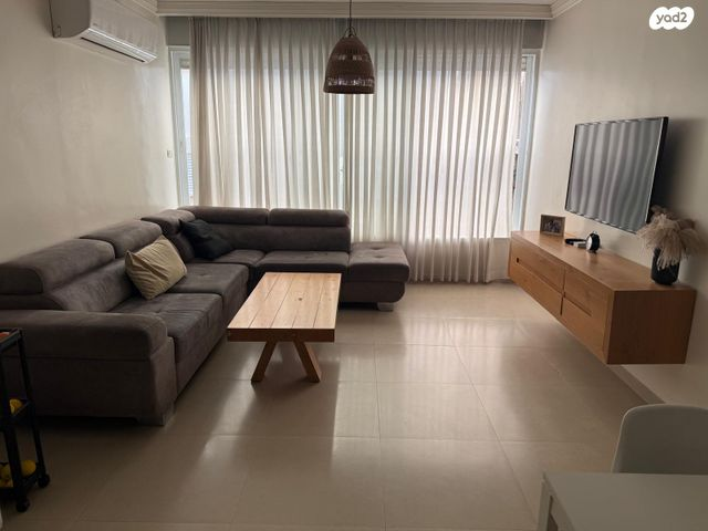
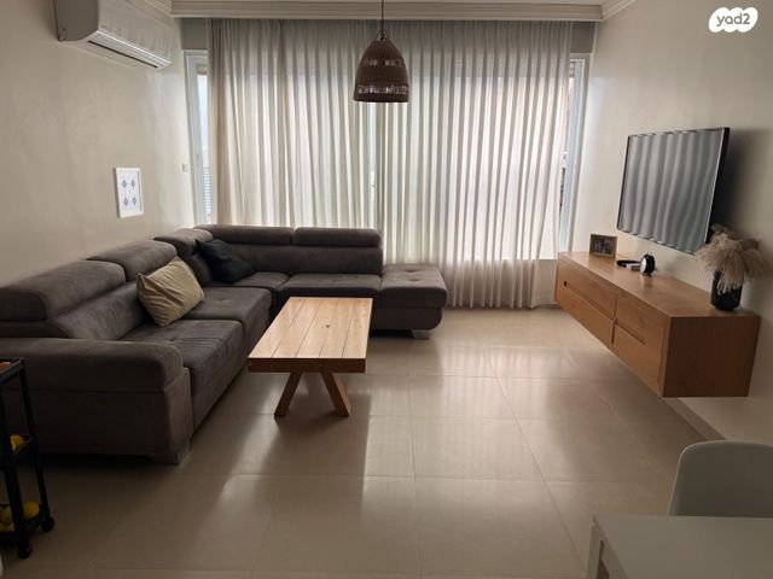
+ wall art (128, 192)
